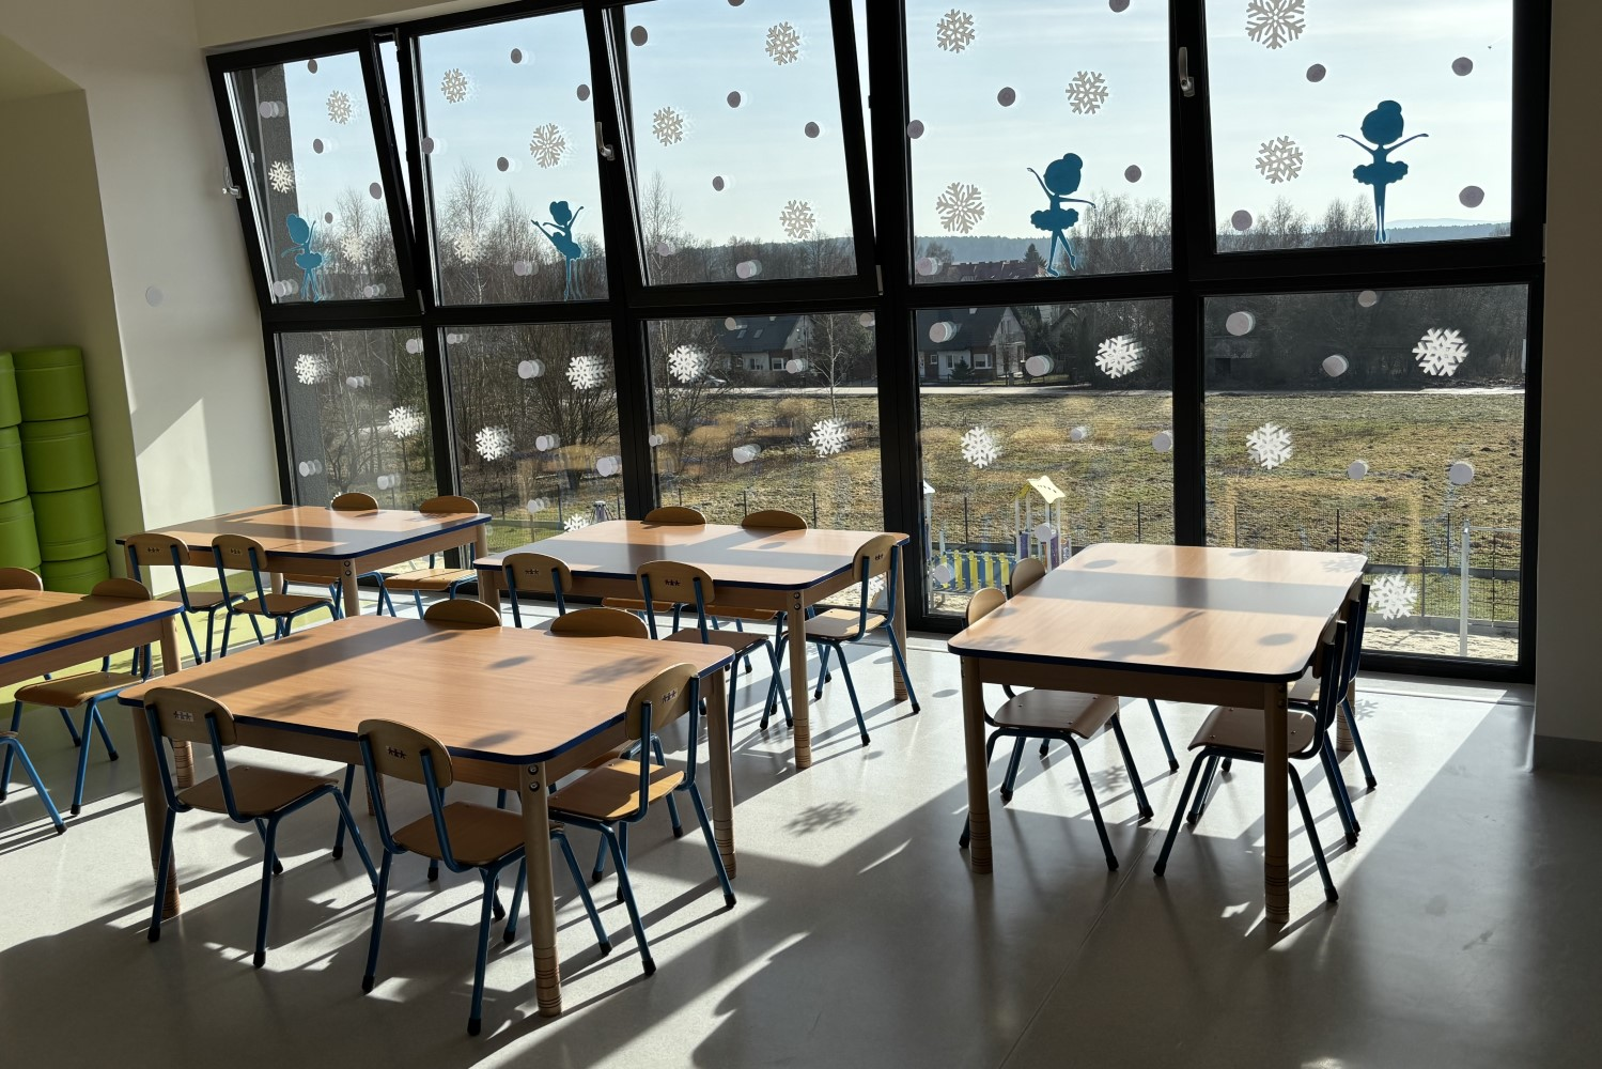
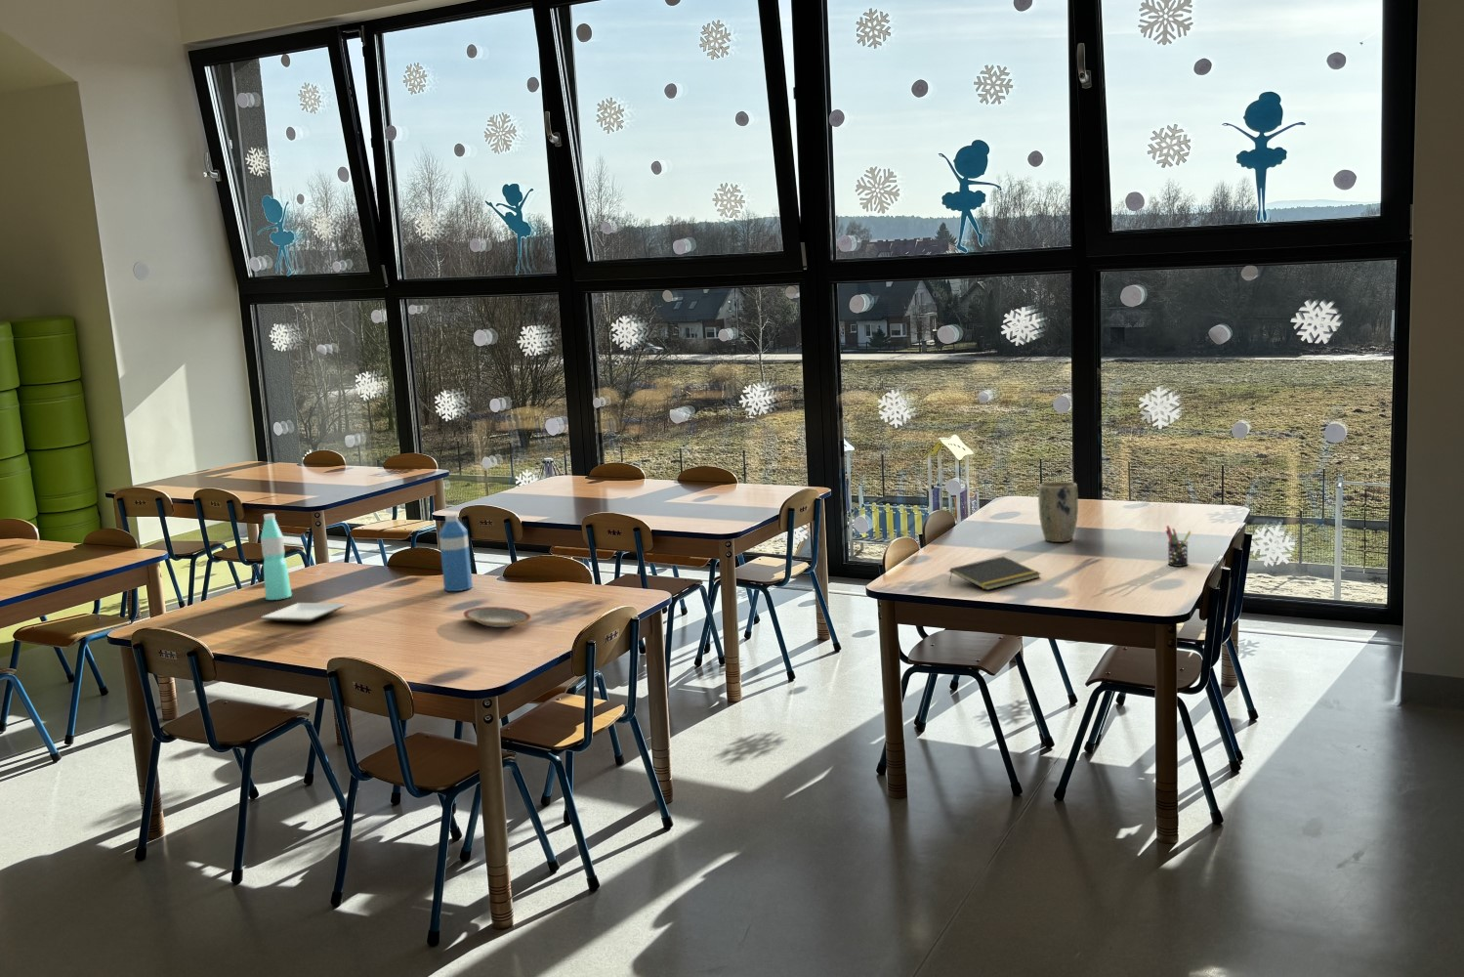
+ water bottle (455, 551)
+ plate (497, 618)
+ plate (304, 613)
+ water bottle (274, 555)
+ notepad (995, 572)
+ pen holder (1176, 545)
+ plant pot (1057, 512)
